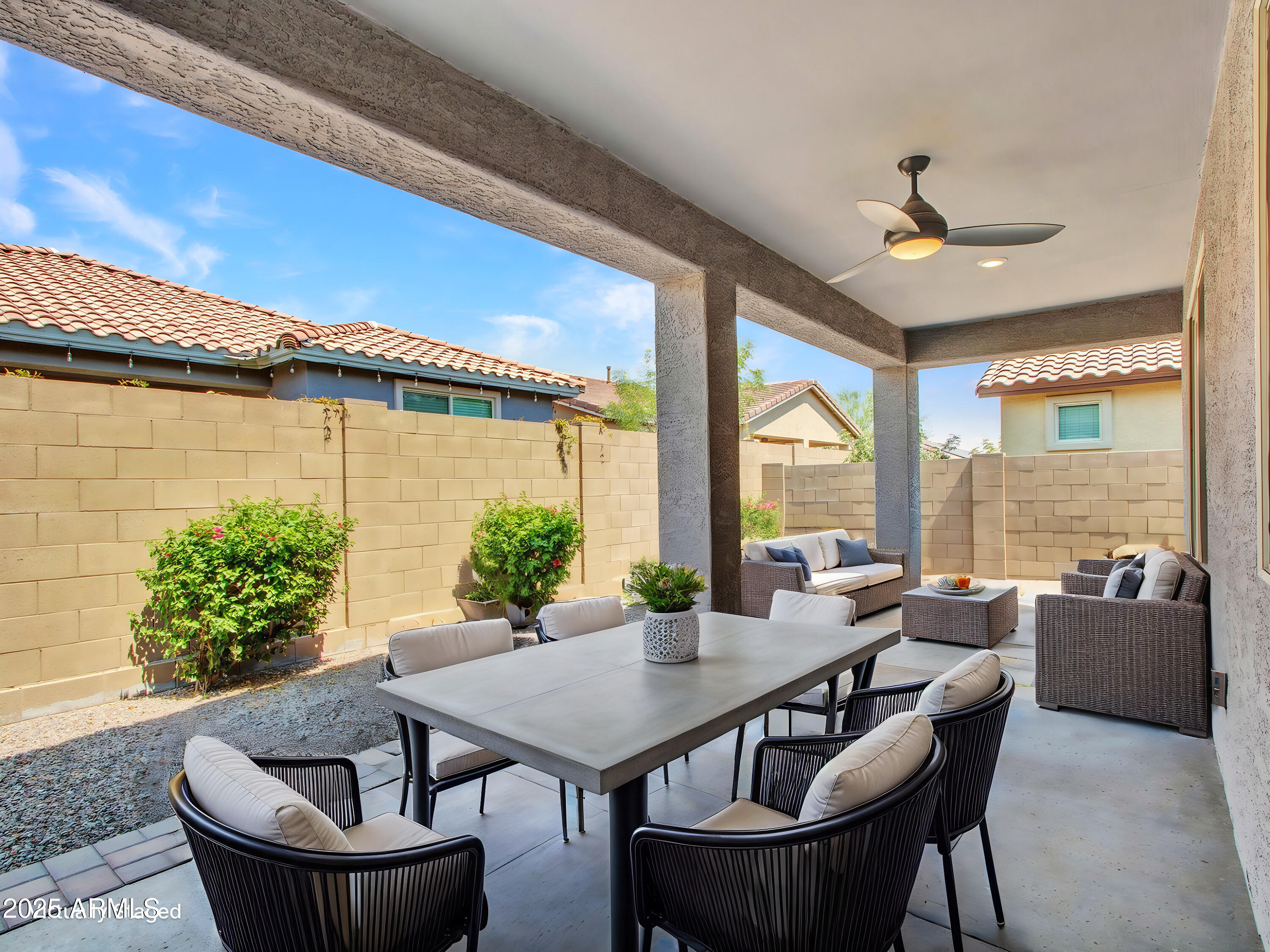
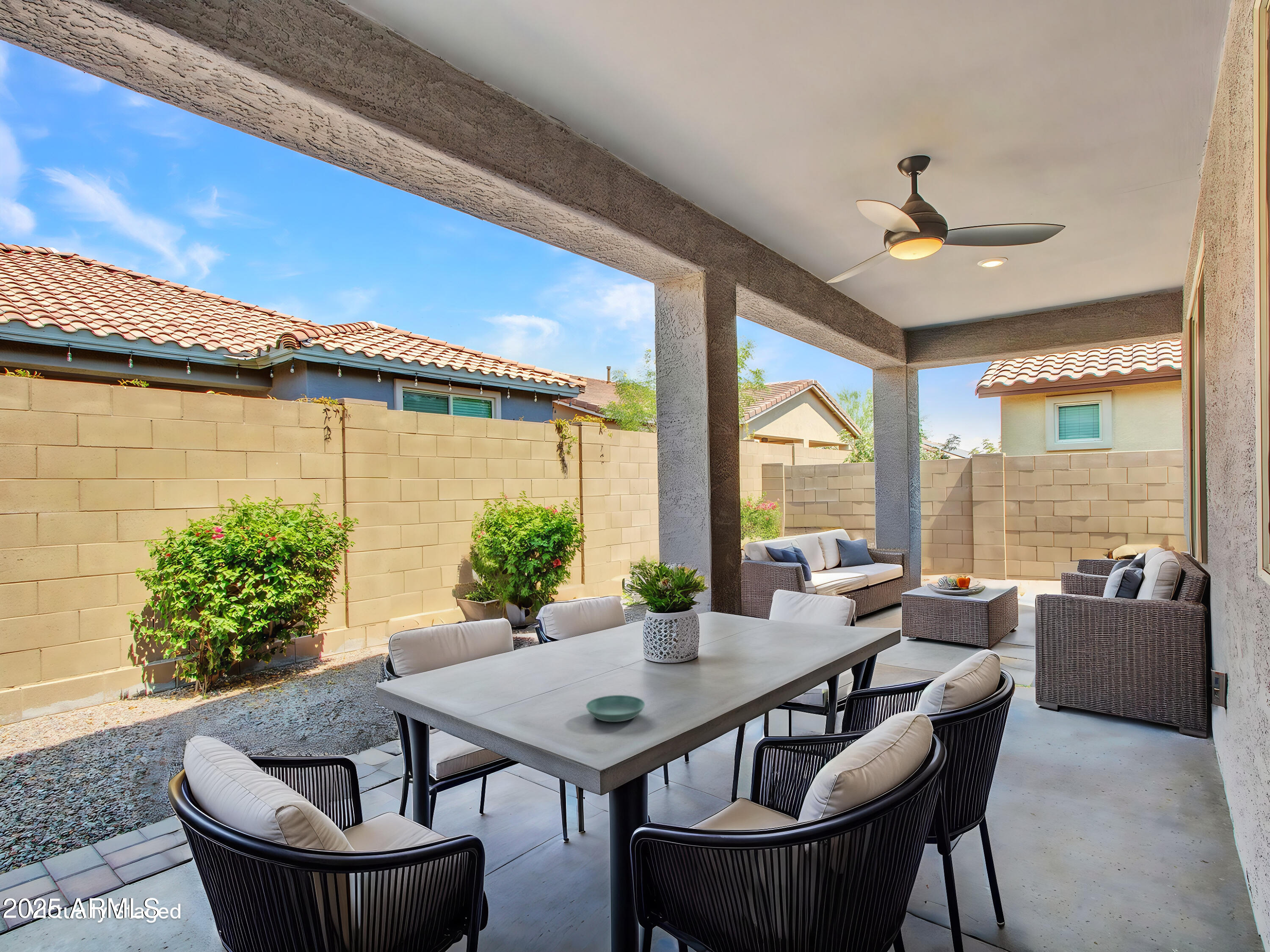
+ saucer (616, 709)
